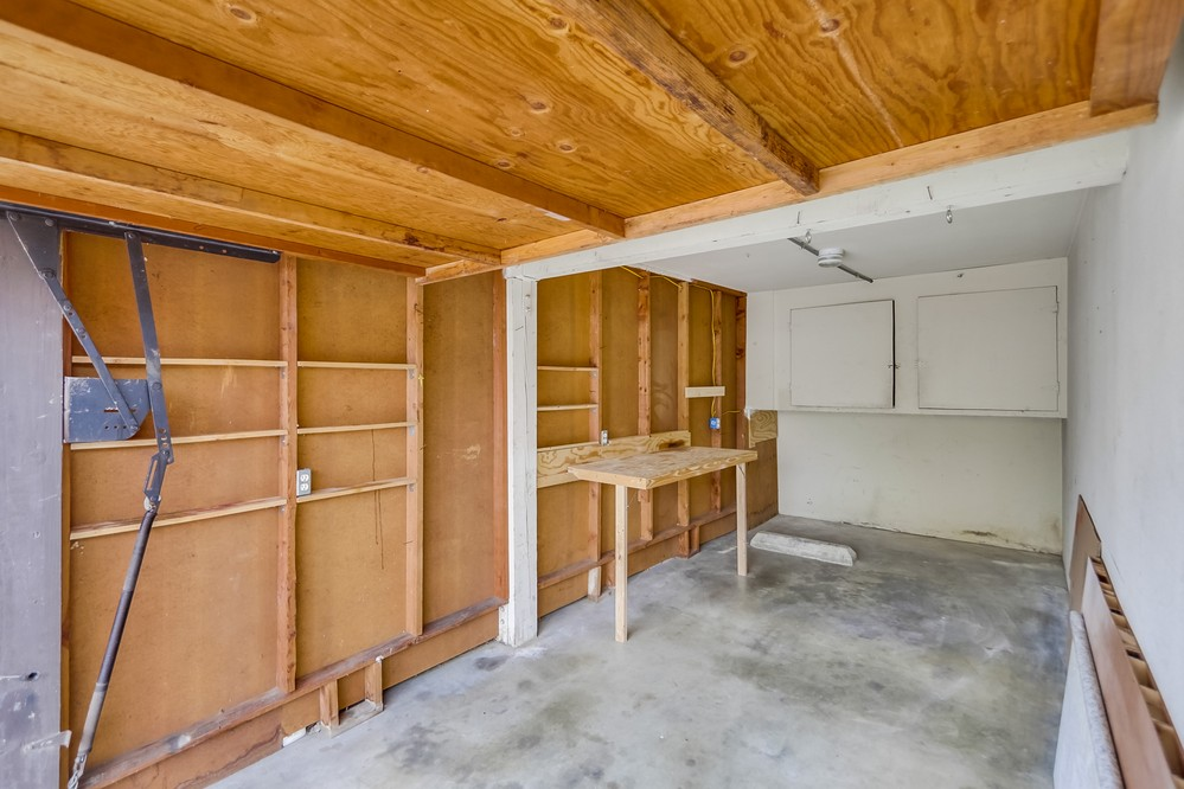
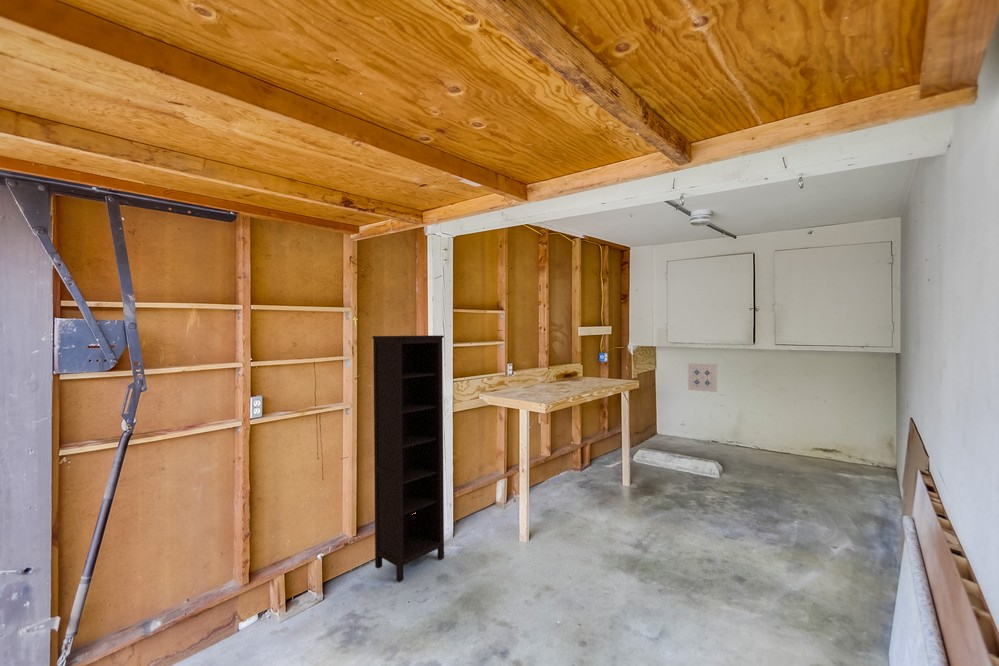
+ bookcase (409, 449)
+ wall art (702, 377)
